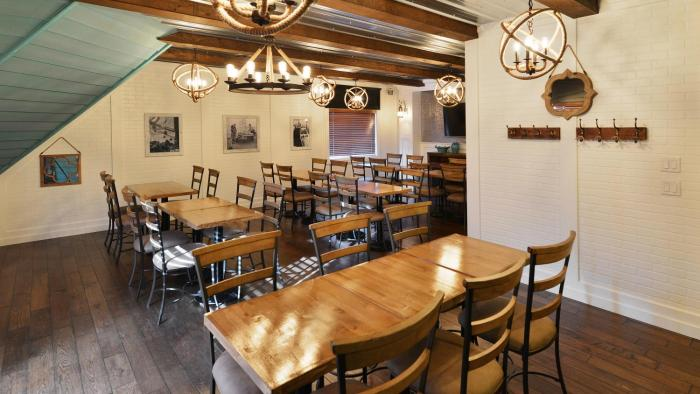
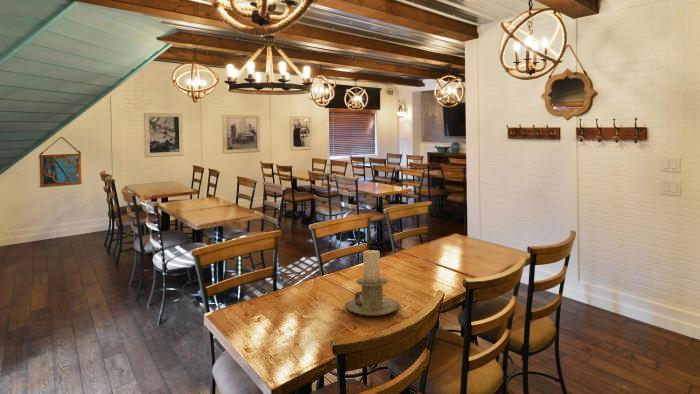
+ candle holder (371, 279)
